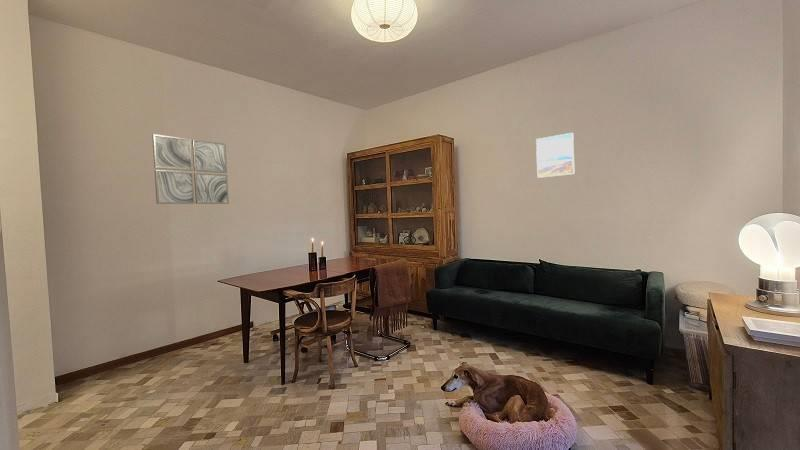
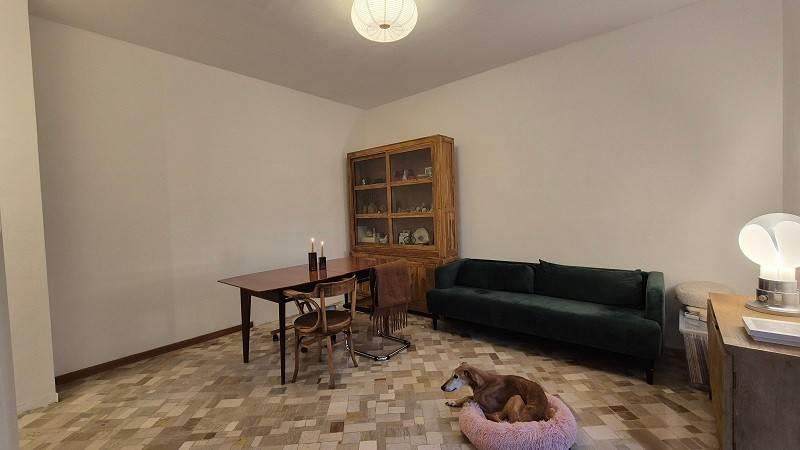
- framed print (554, 156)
- wall art (192, 172)
